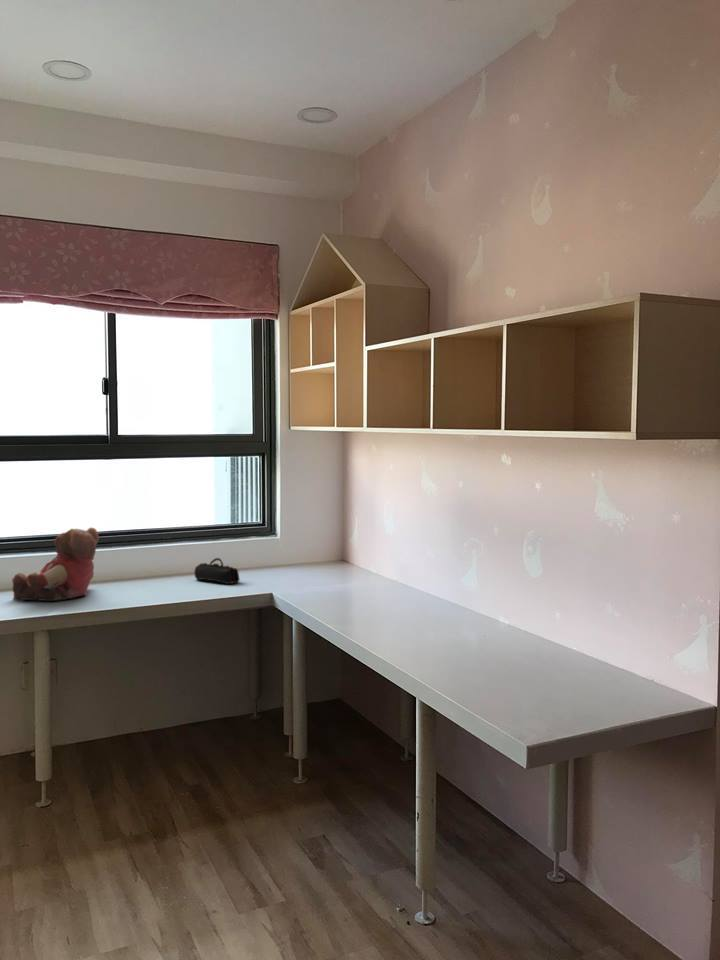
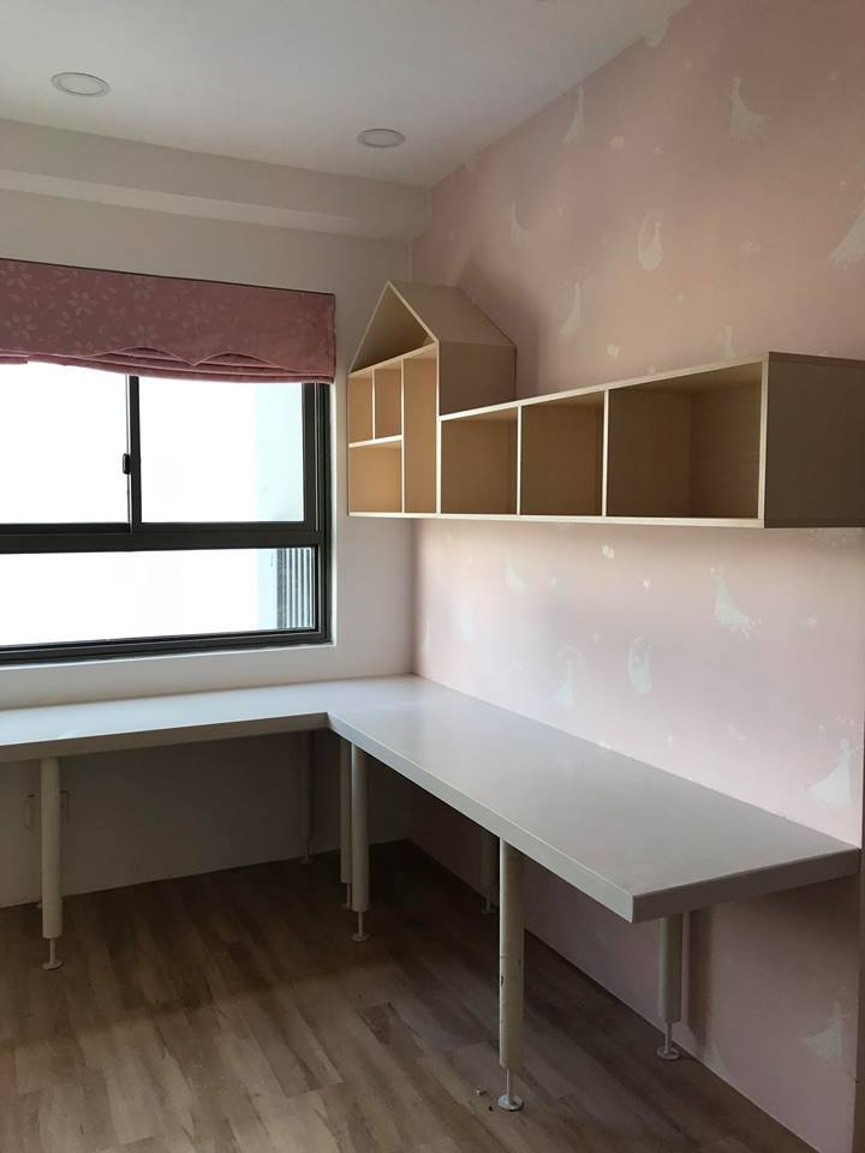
- teddy bear (60, 561)
- pencil case (216, 569)
